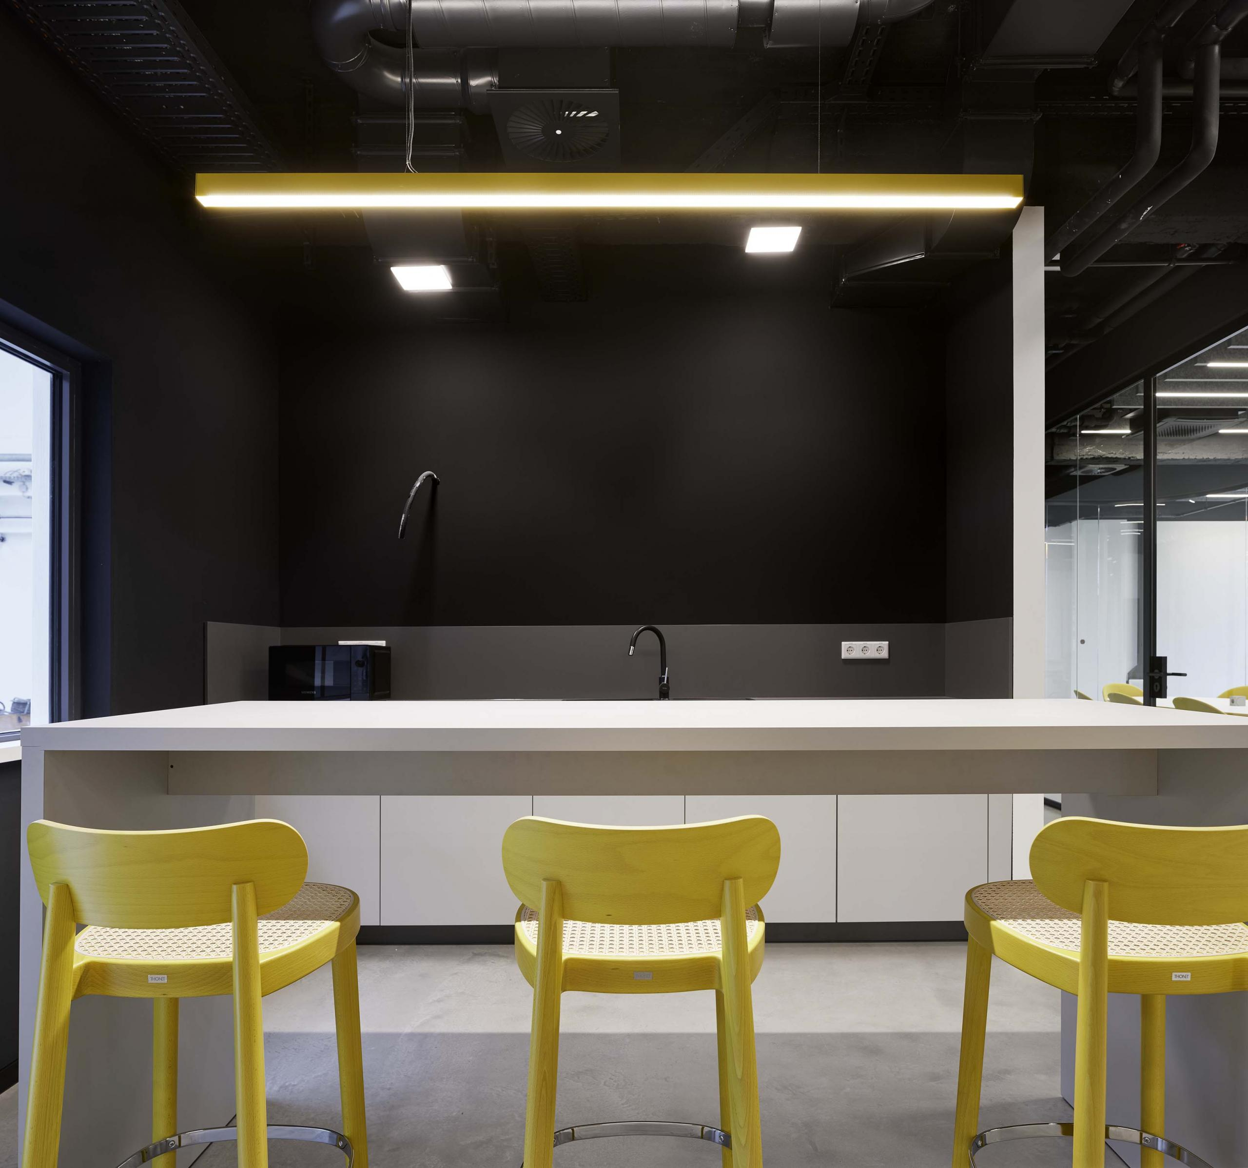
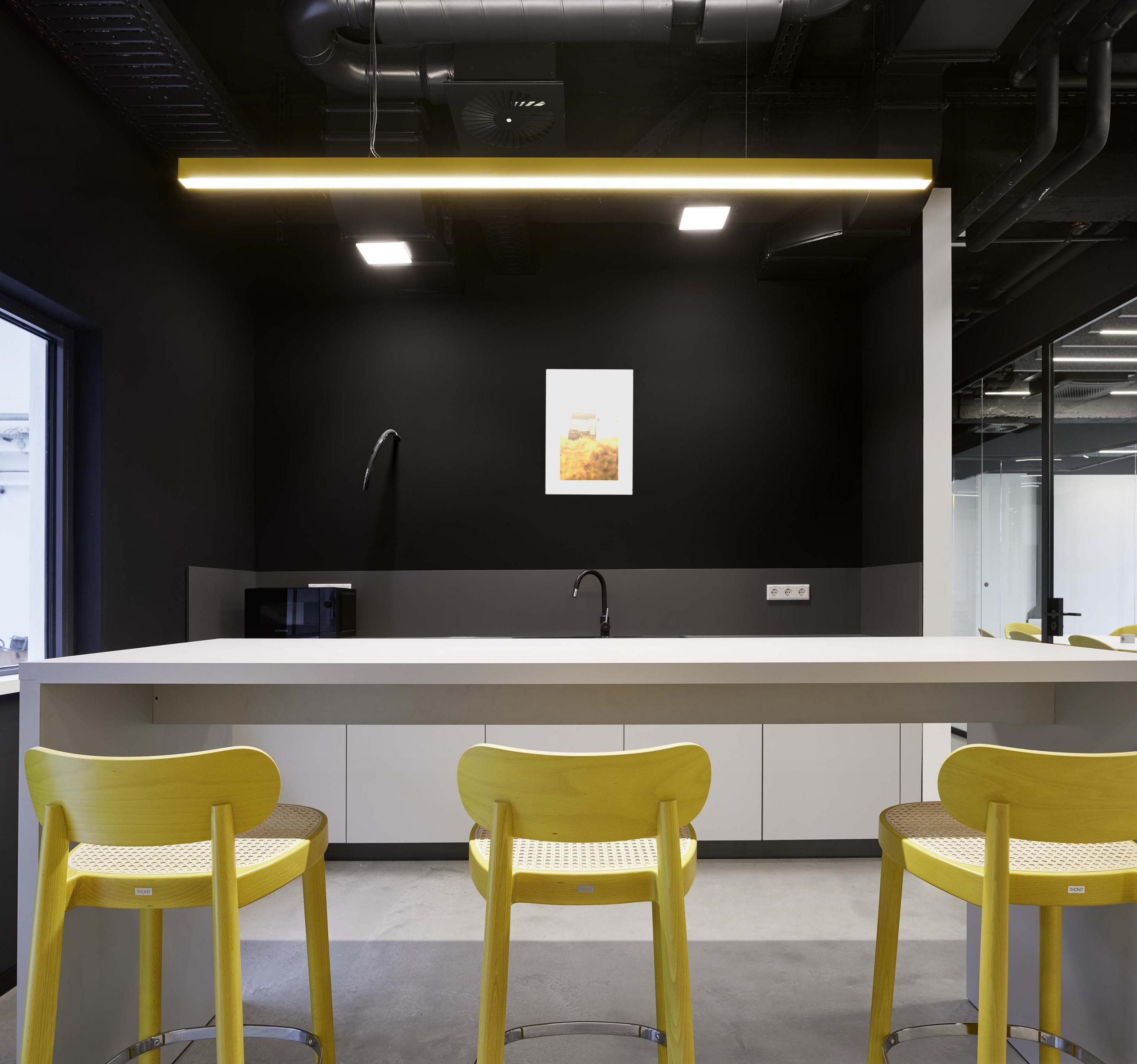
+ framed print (589, 432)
